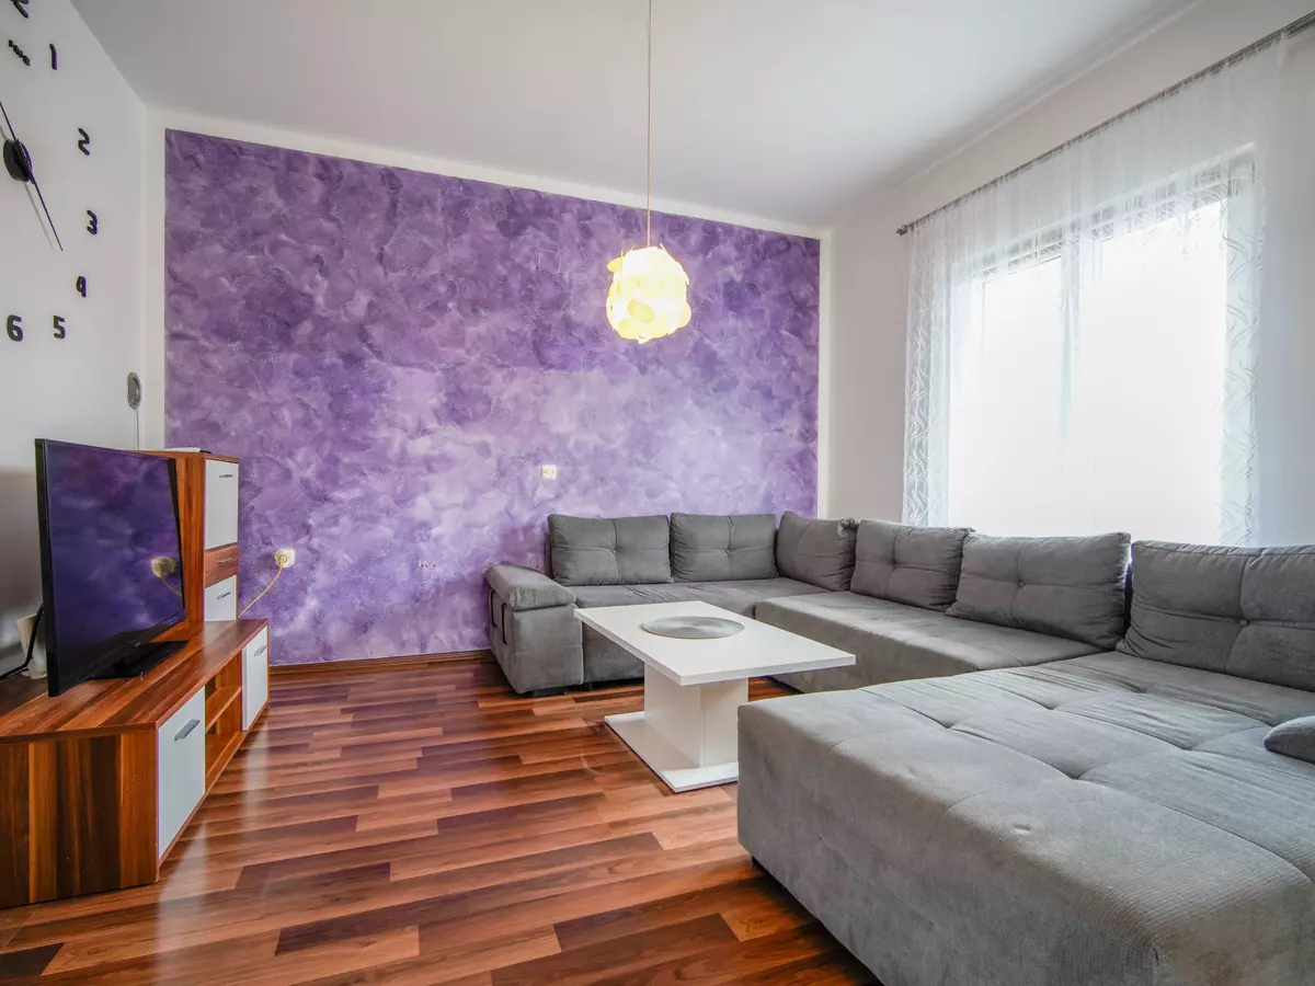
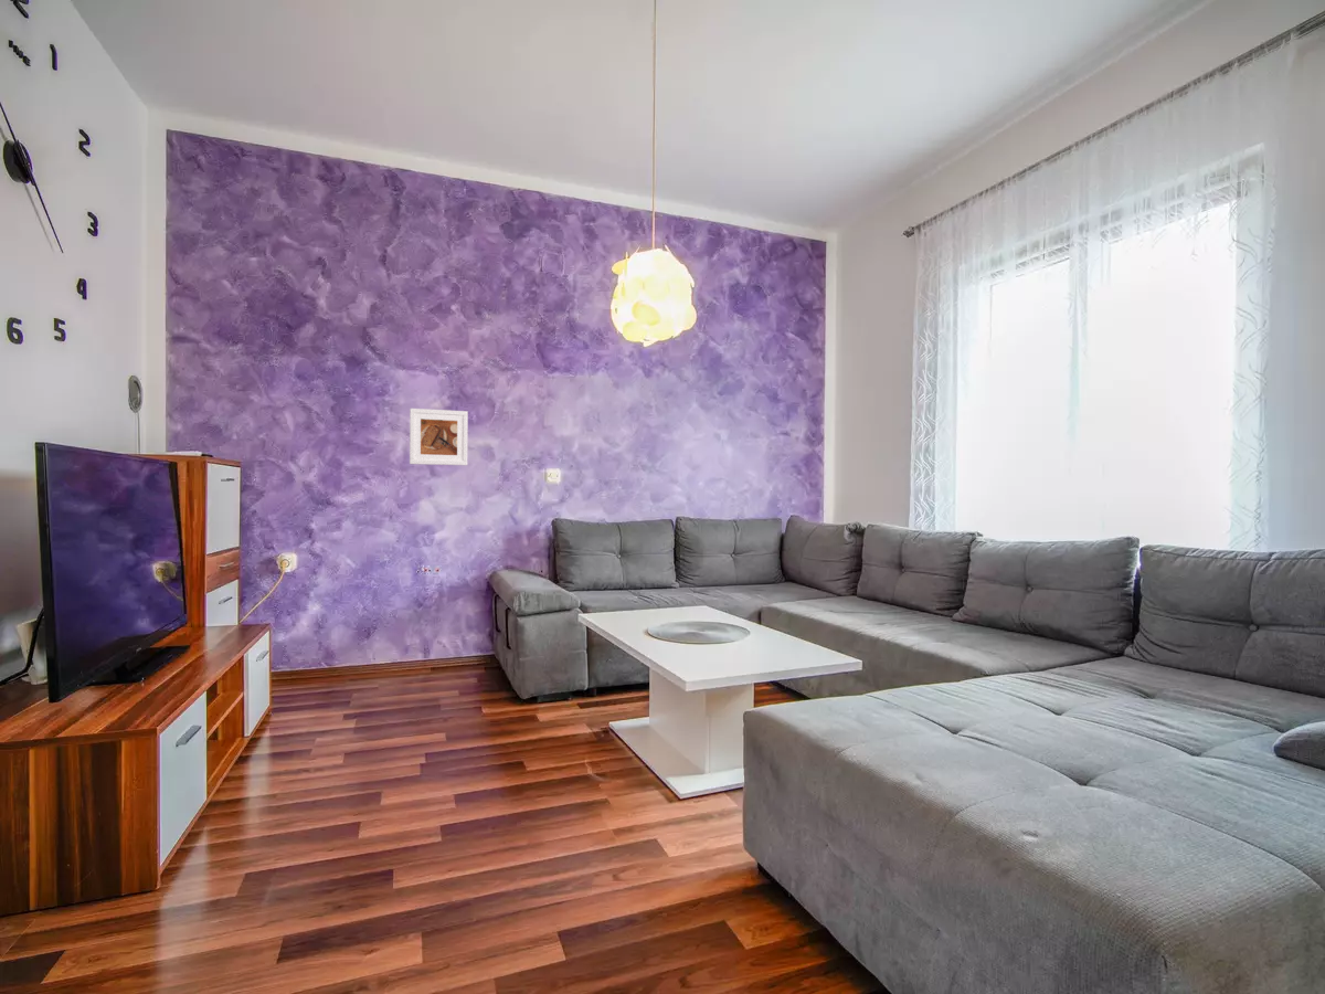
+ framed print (438, 436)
